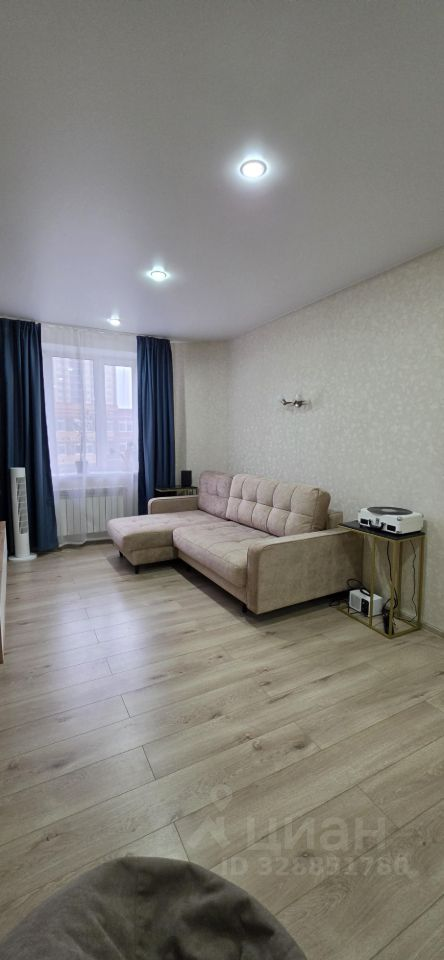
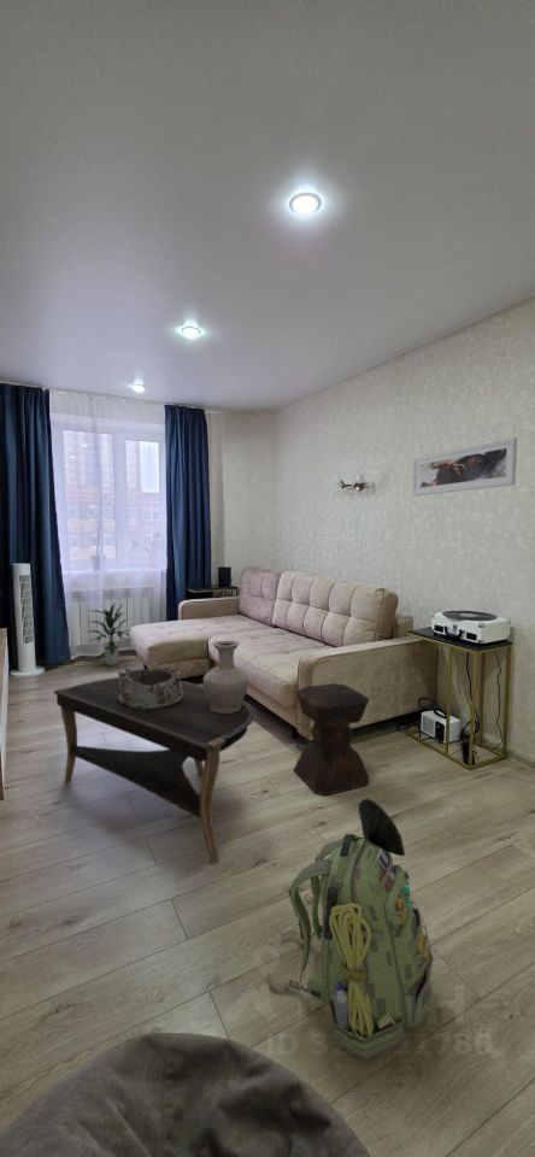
+ vase (225, 675)
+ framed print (458, 470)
+ indoor plant (110, 633)
+ stool (331, 733)
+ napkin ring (151, 683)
+ coffee table (166, 746)
+ backpack (352, 893)
